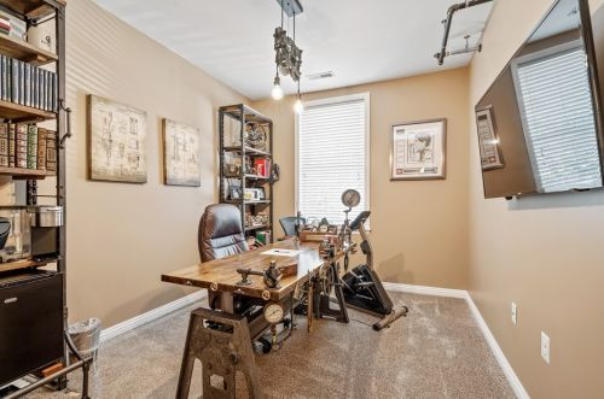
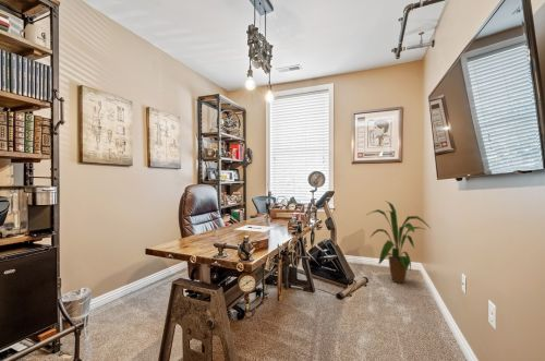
+ house plant (397, 242)
